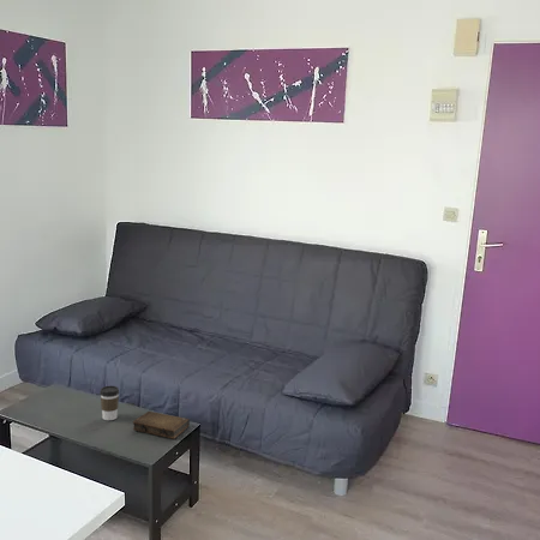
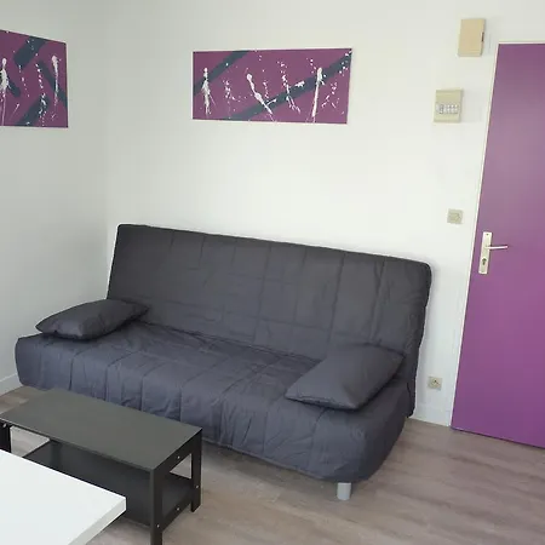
- book (161, 424)
- coffee cup (109, 403)
